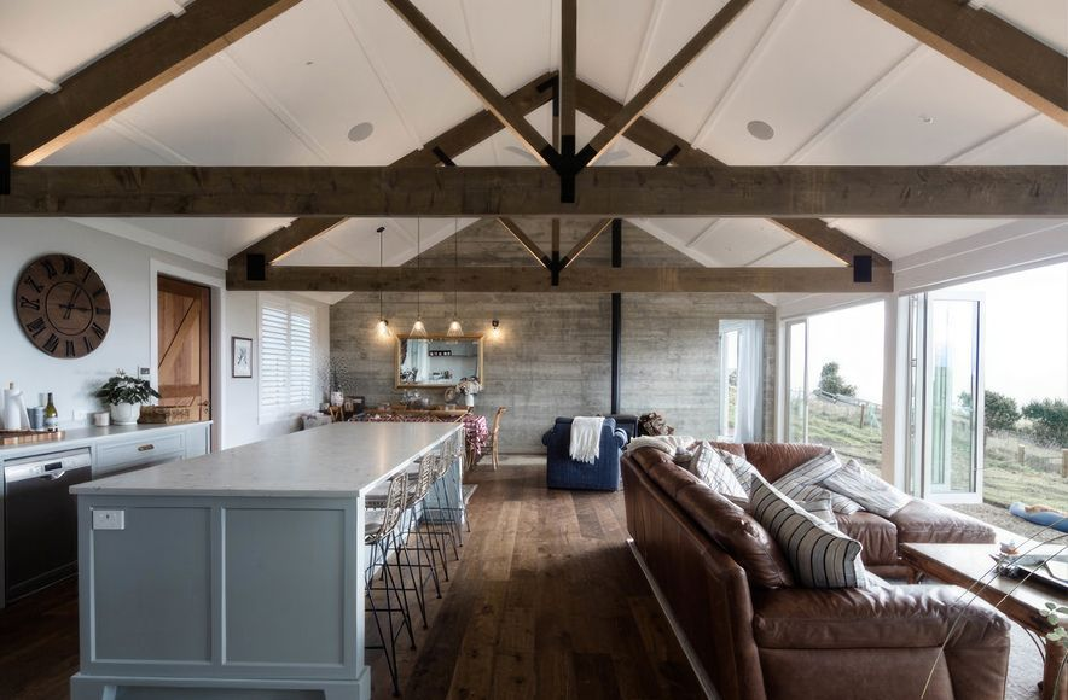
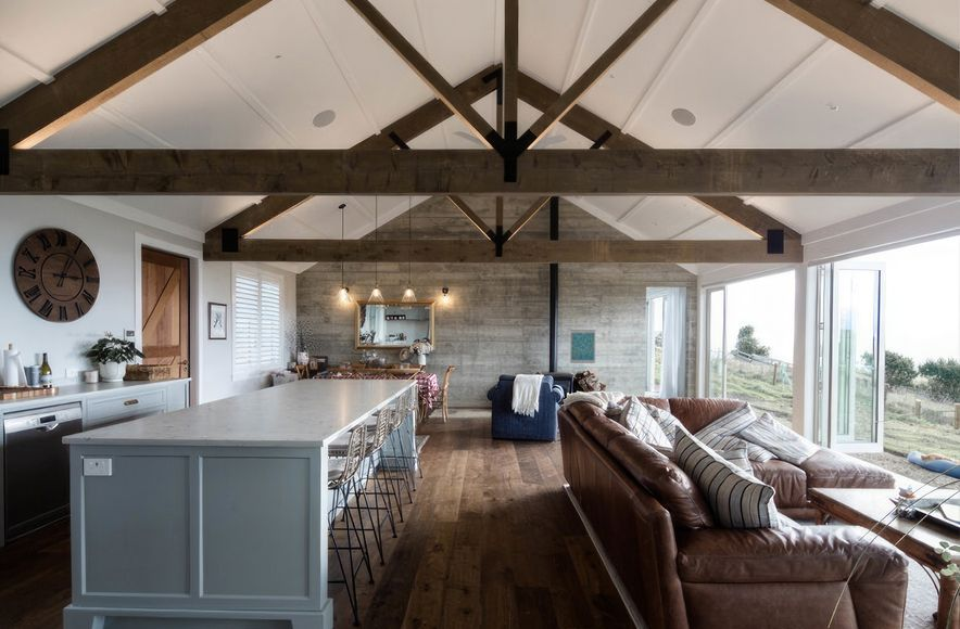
+ wall art (582, 346)
